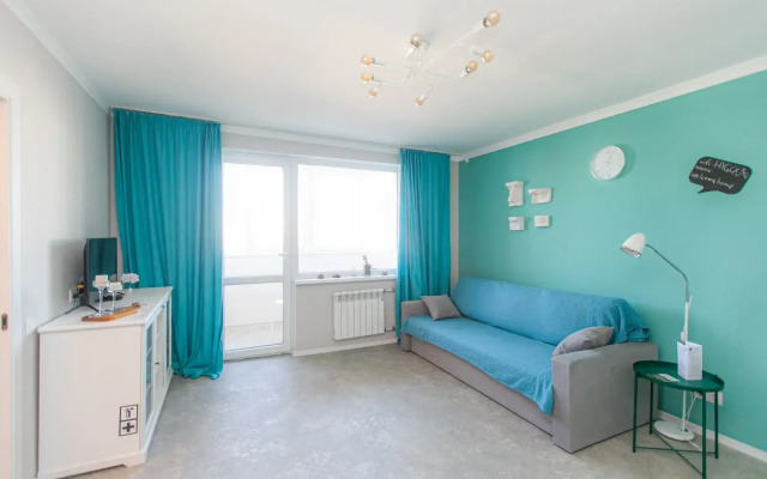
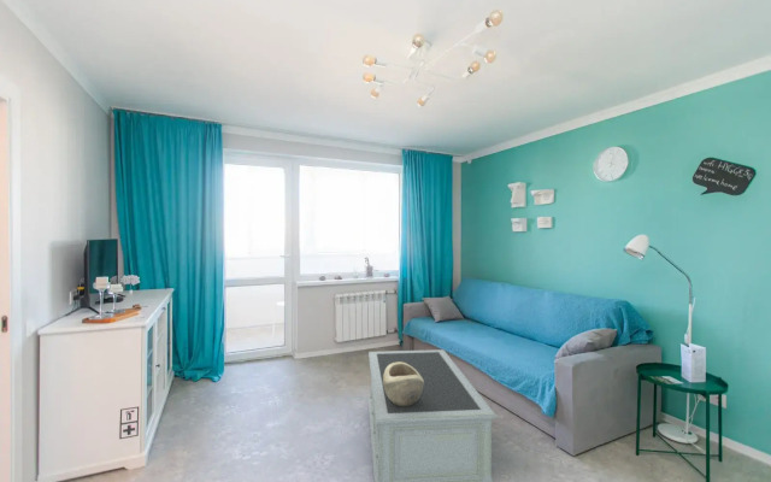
+ coffee table (418, 408)
+ decorative bowl (402, 383)
